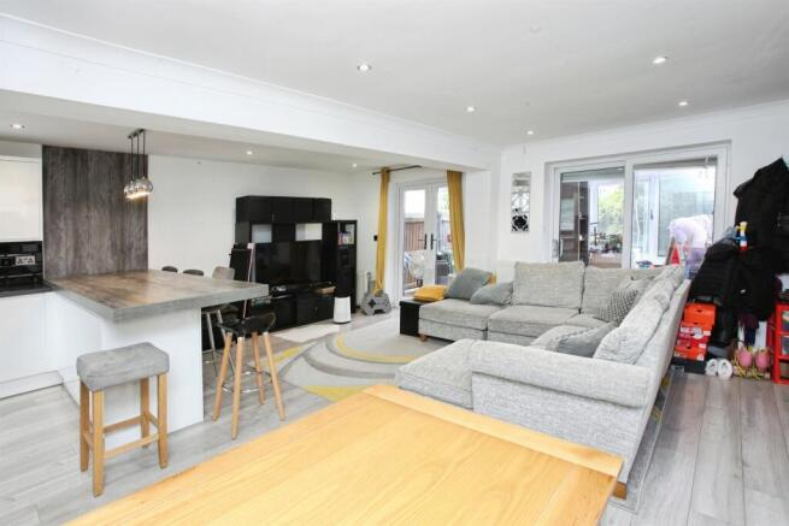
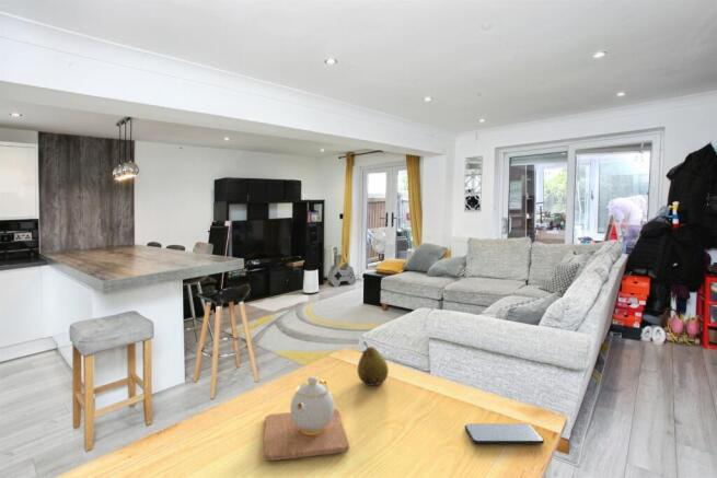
+ smartphone (502, 433)
+ teapot (304, 405)
+ fruit (372, 362)
